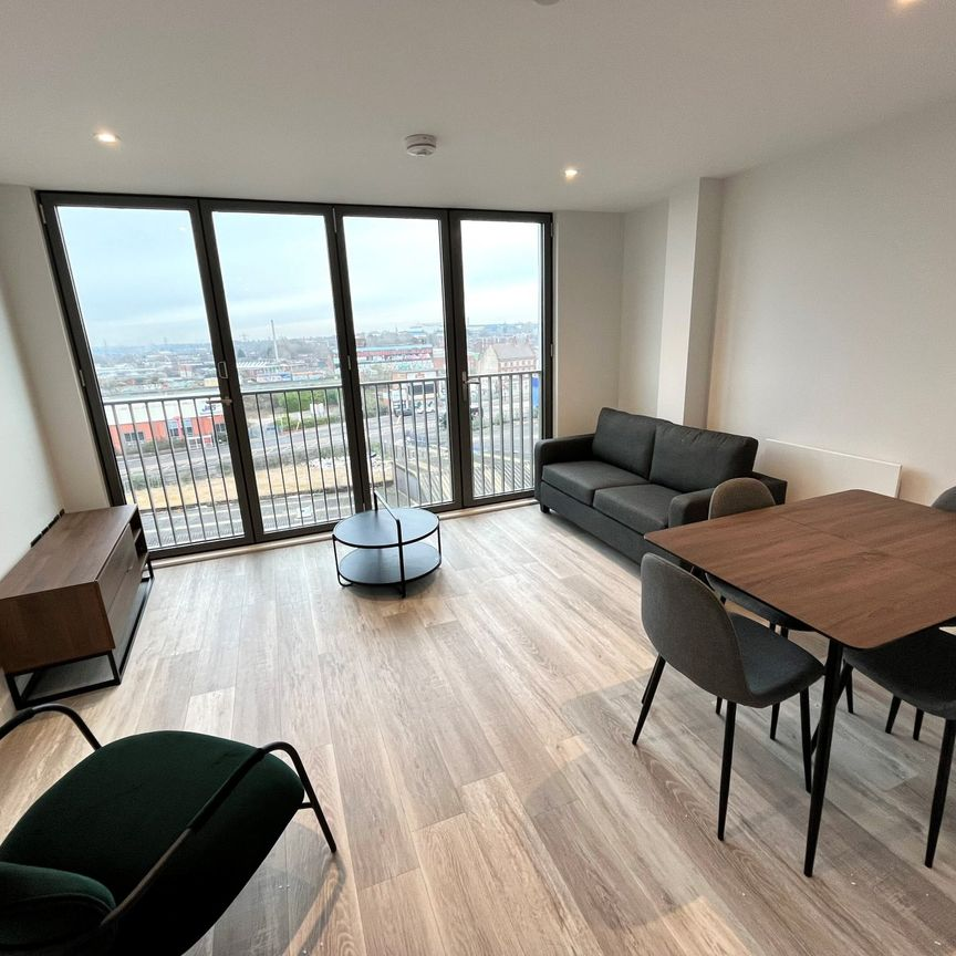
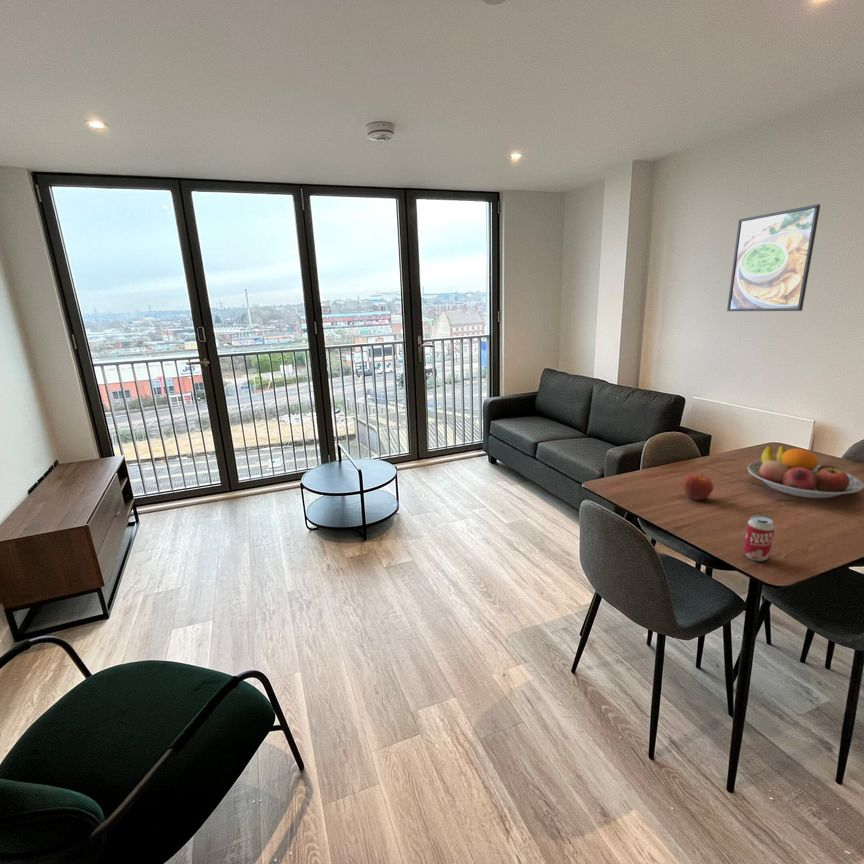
+ fruit bowl (803, 471)
+ apple (697, 485)
+ beverage can (758, 538)
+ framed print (769, 263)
